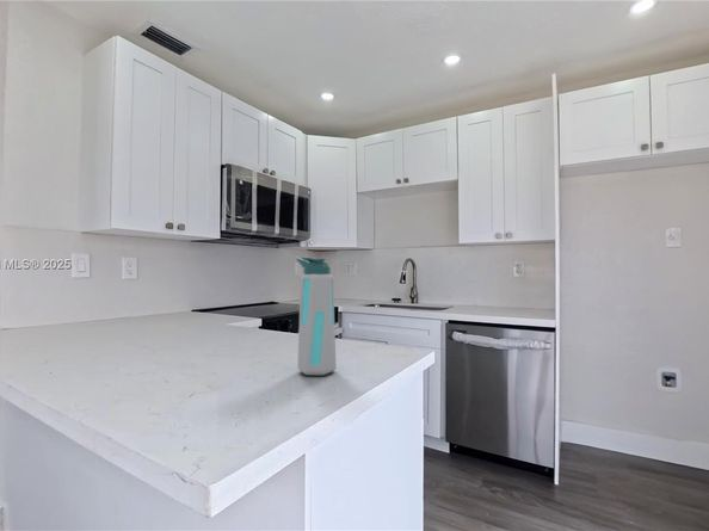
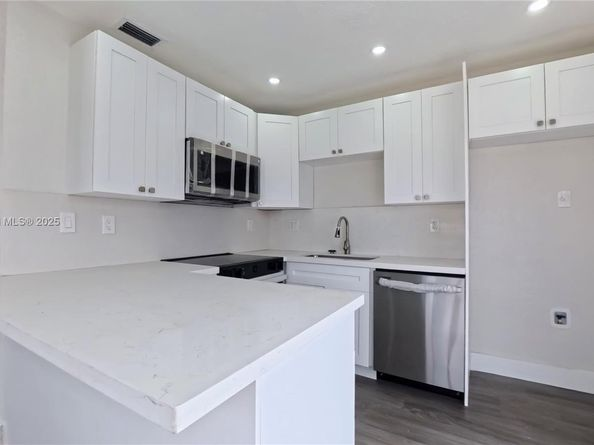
- water bottle (314, 313)
